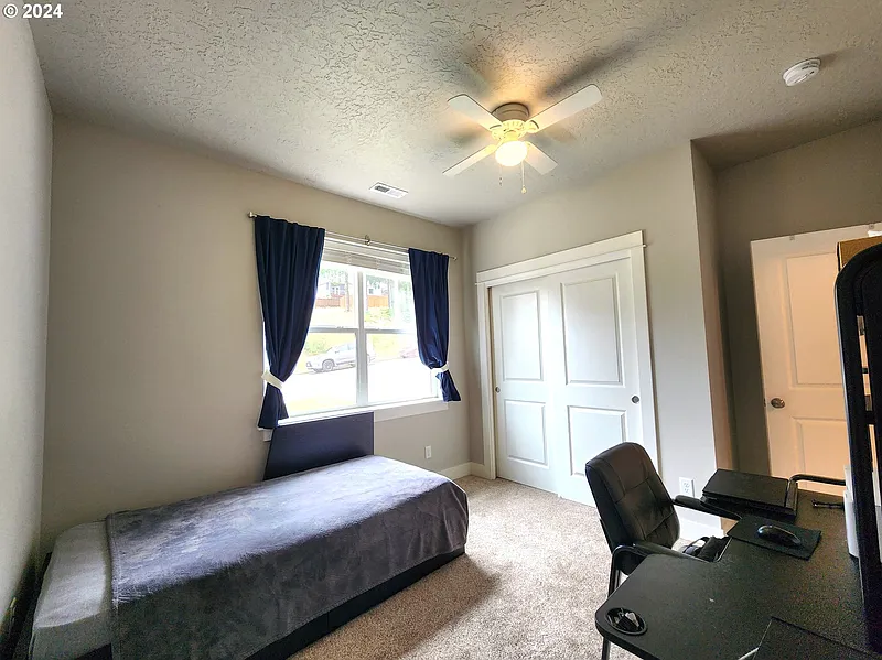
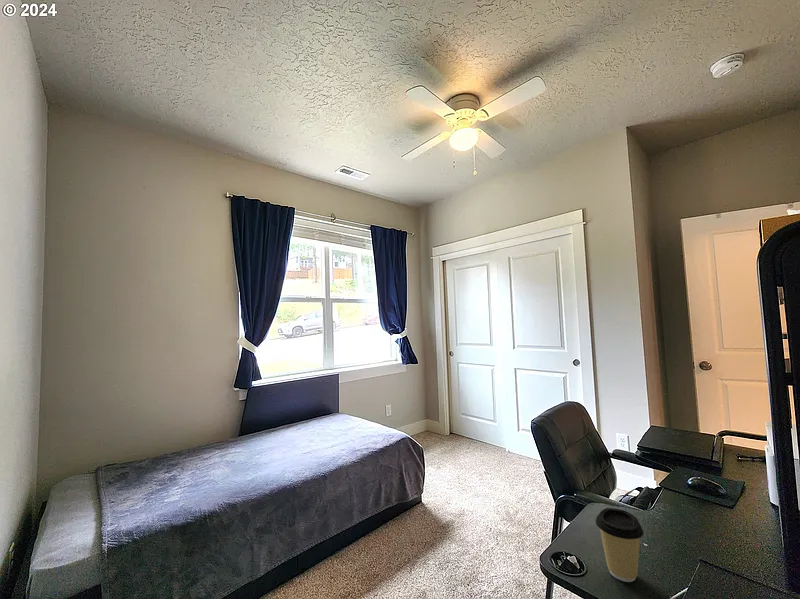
+ coffee cup (620, 545)
